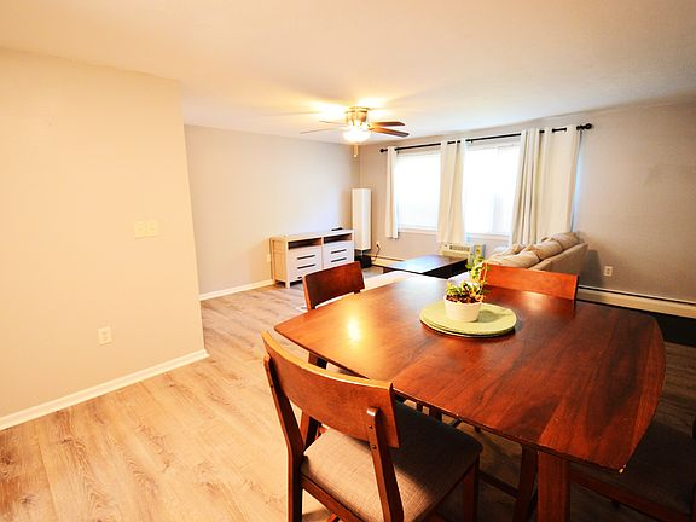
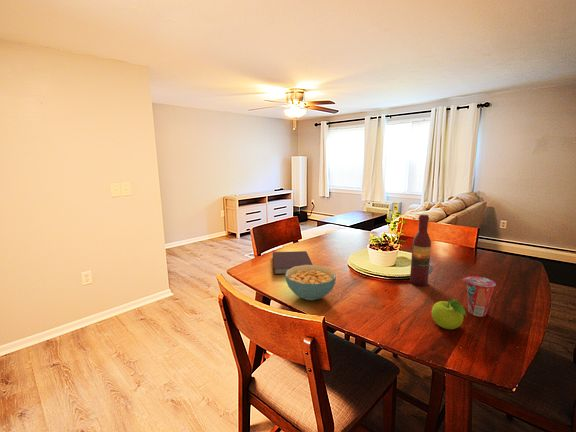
+ fruit (451, 314)
+ cup (477, 297)
+ cereal bowl (310, 285)
+ wine bottle (421, 249)
+ notebook (291, 261)
